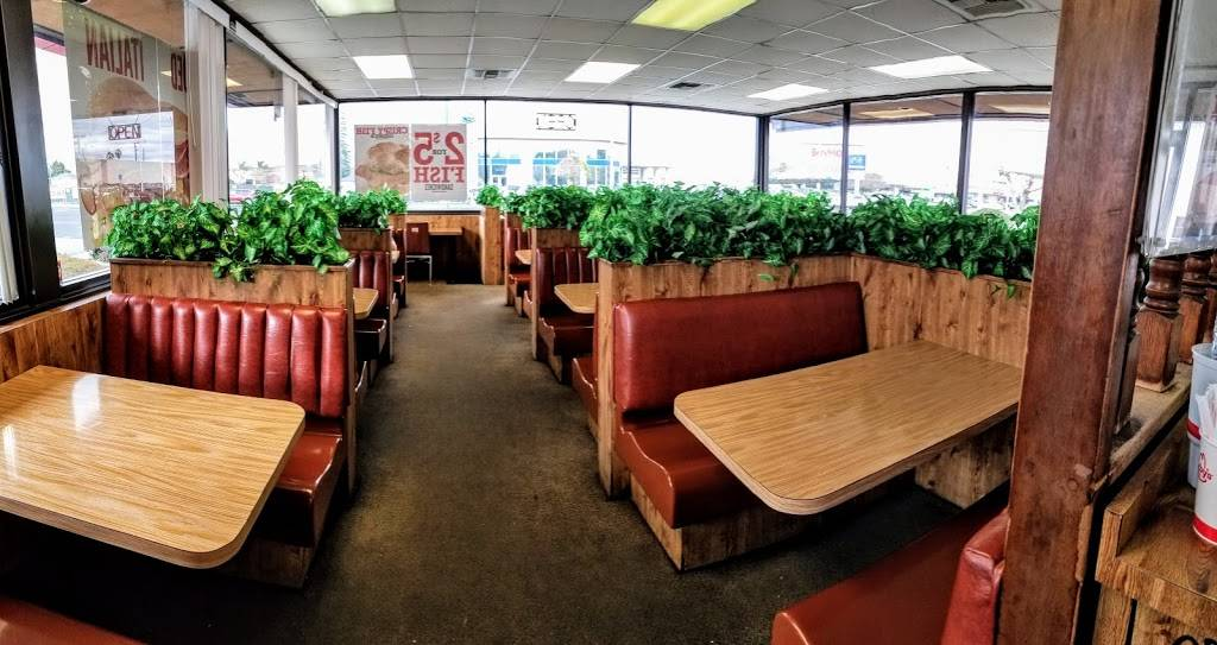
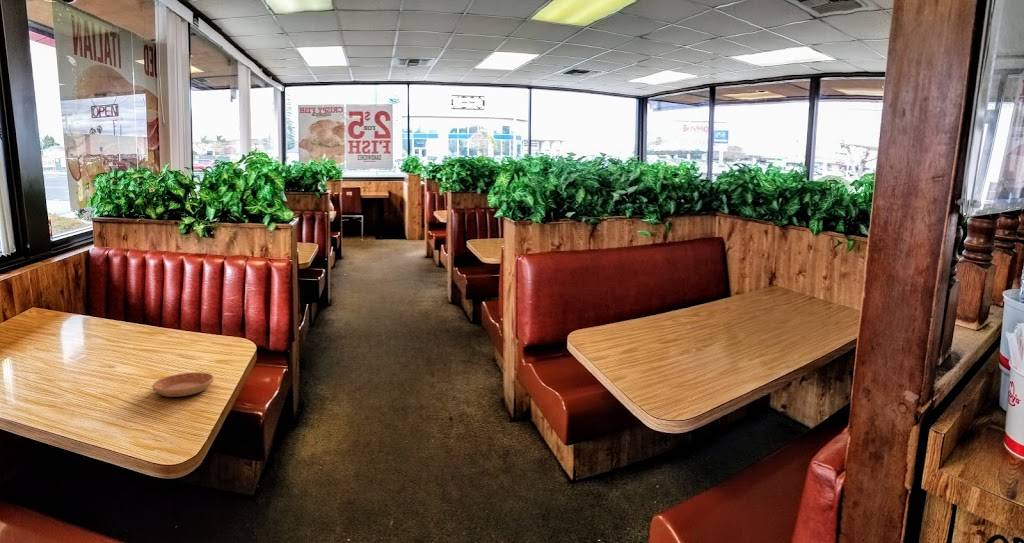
+ saucer (184, 385)
